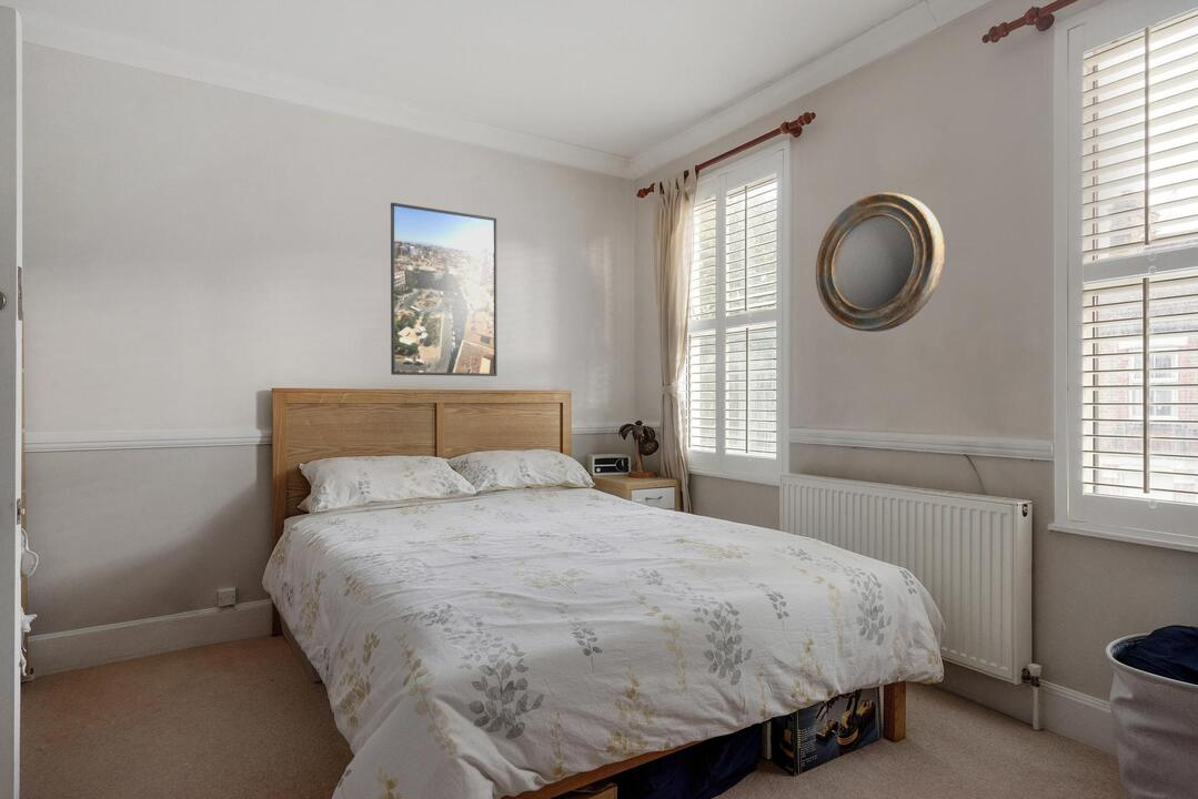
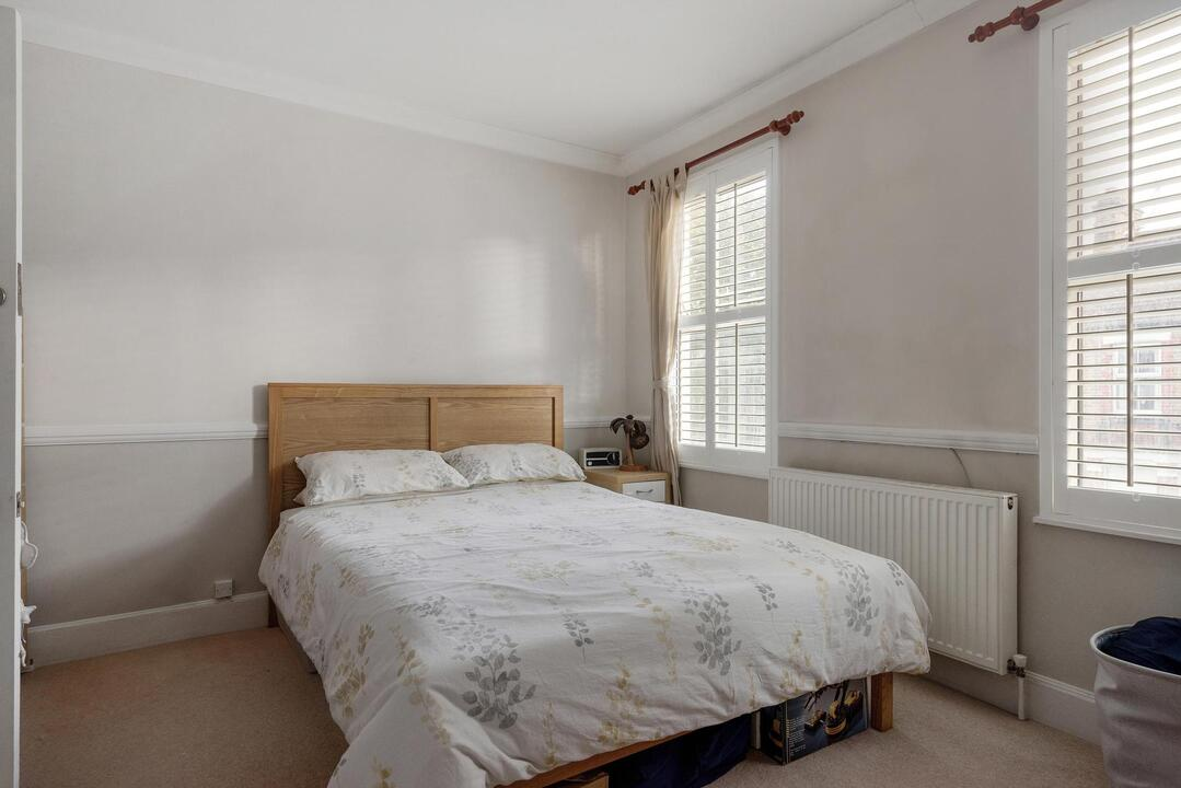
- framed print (445, 293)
- home mirror (874, 263)
